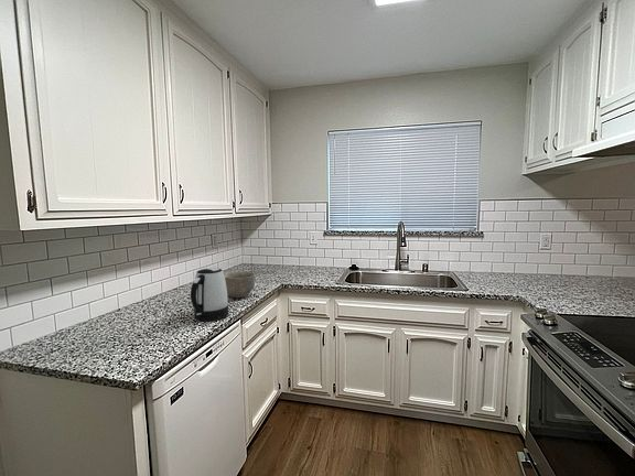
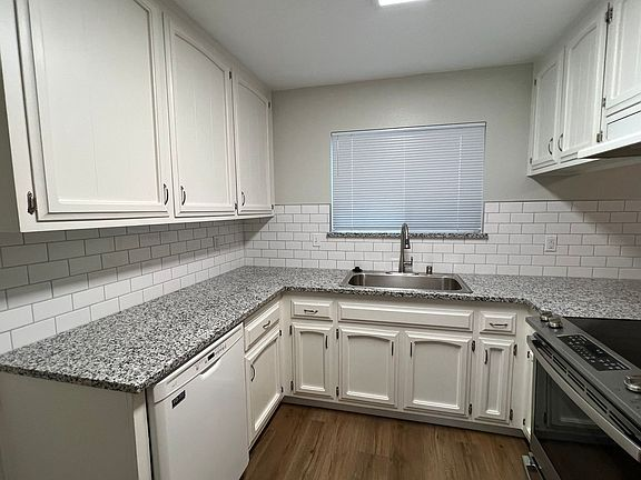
- kettle (207, 293)
- bowl (239, 285)
